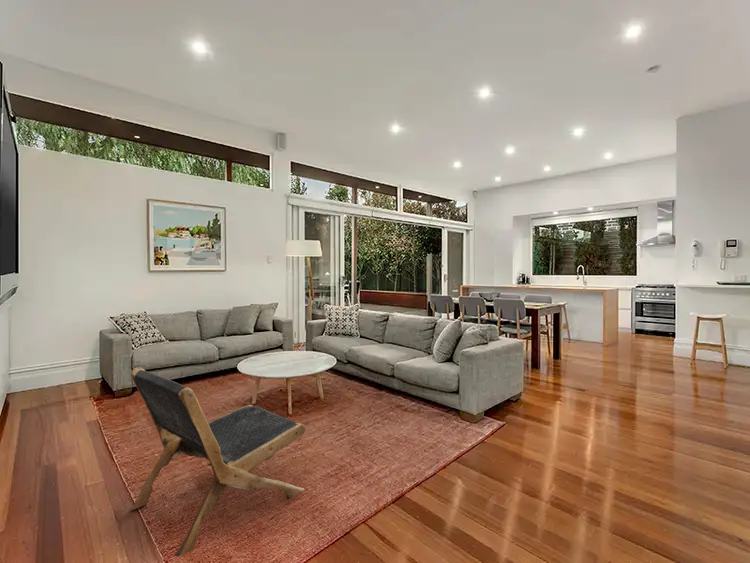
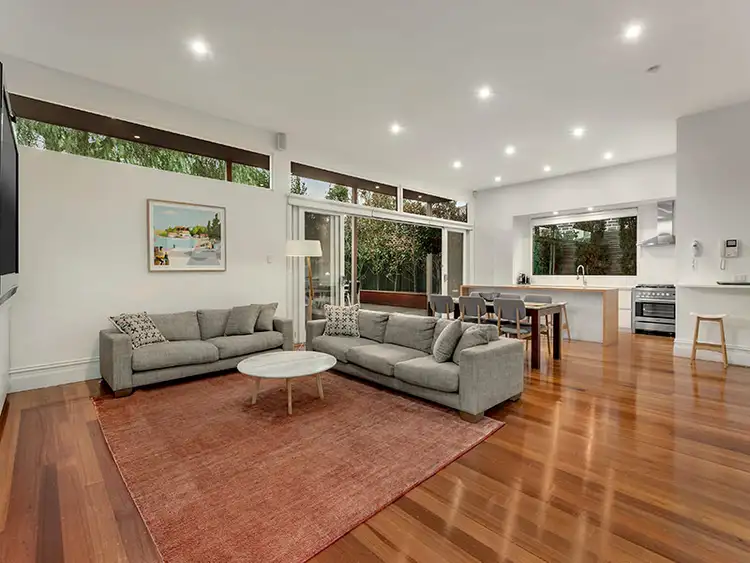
- lounge chair (222, 430)
